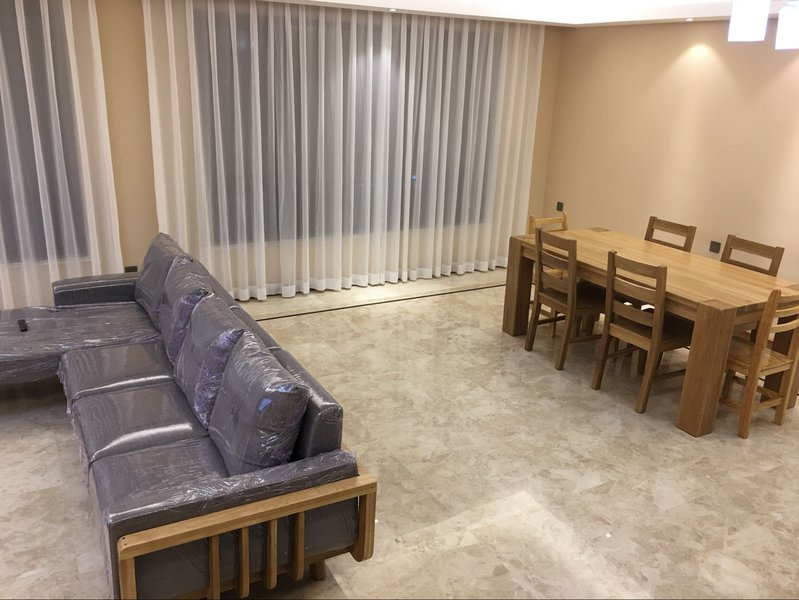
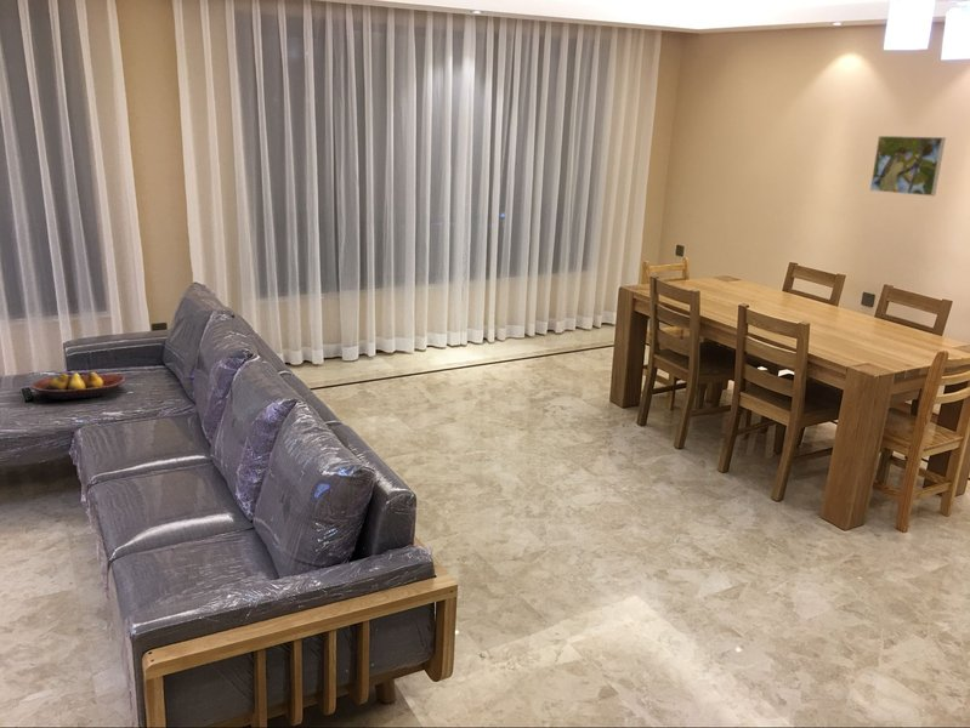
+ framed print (906, 165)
+ fruit bowl (79, 383)
